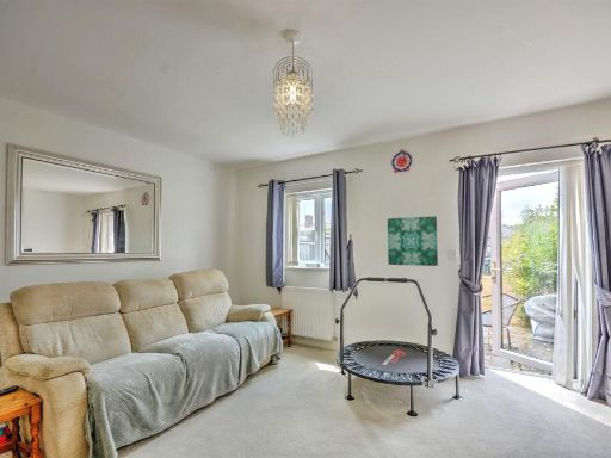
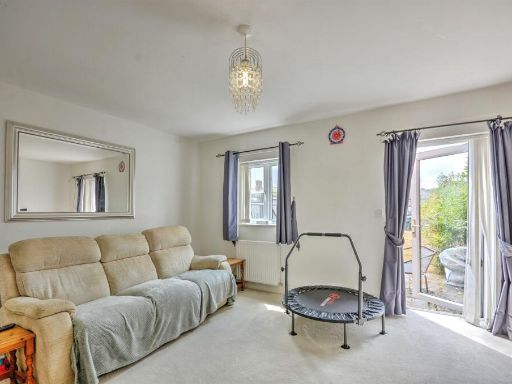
- wall art (412, 241)
